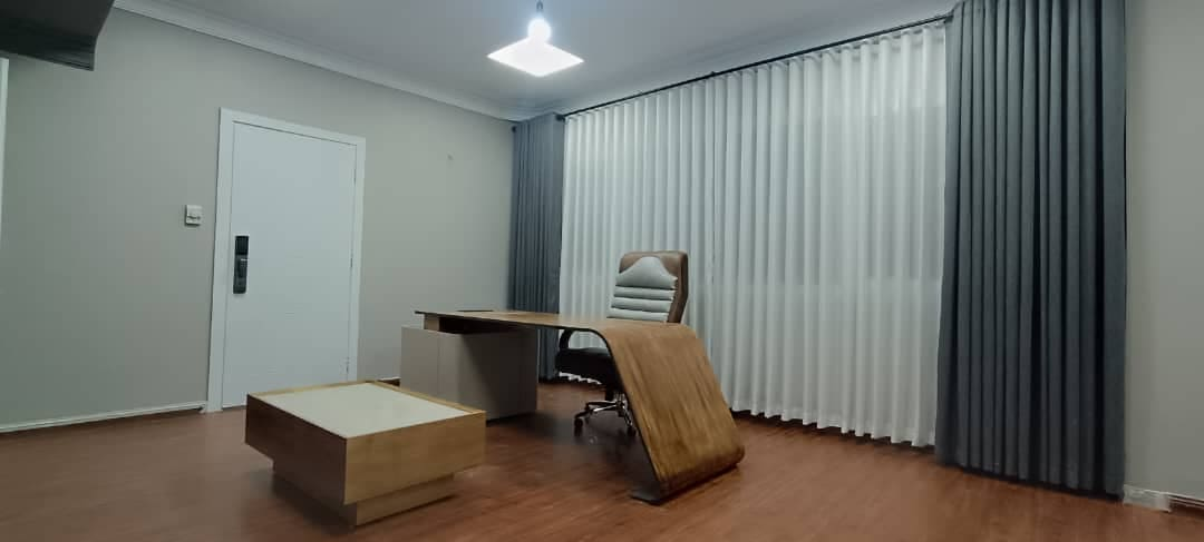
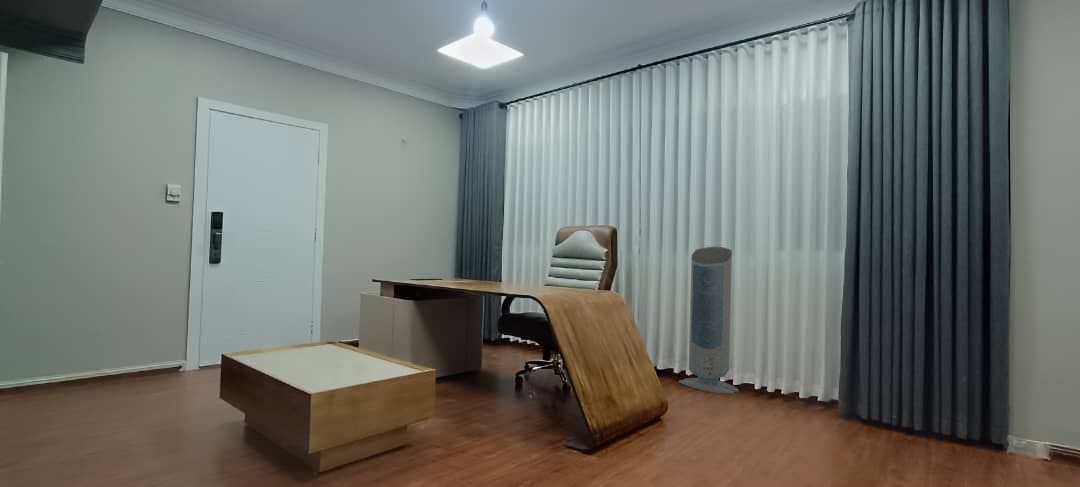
+ air purifier (710, 316)
